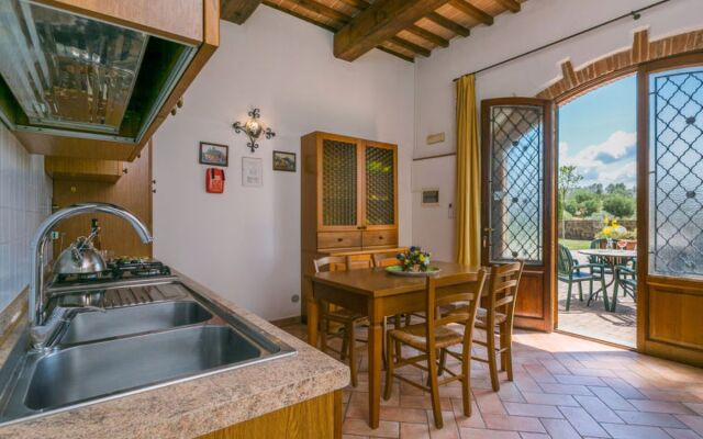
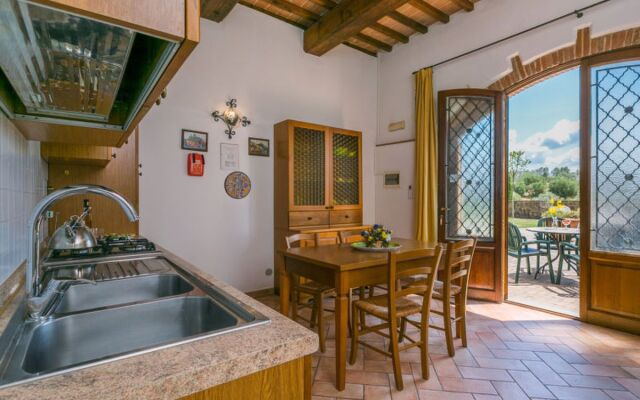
+ manhole cover (237, 185)
